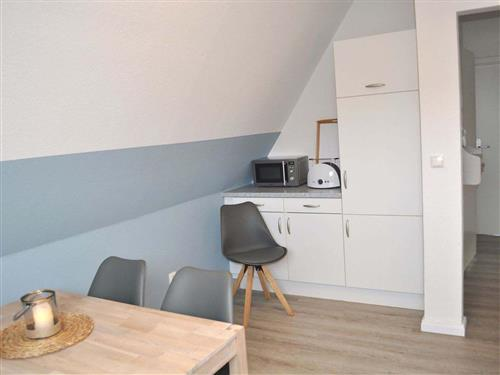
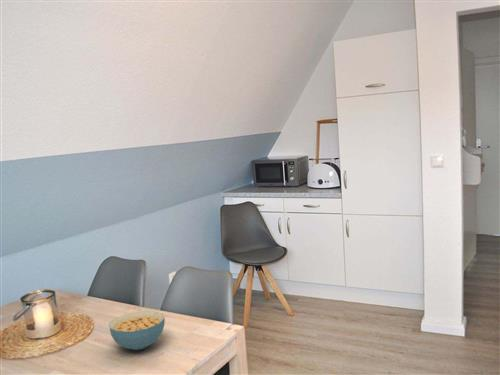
+ cereal bowl (138, 333)
